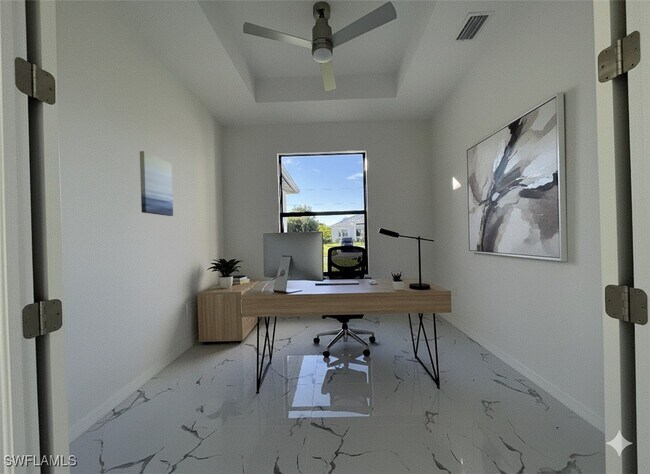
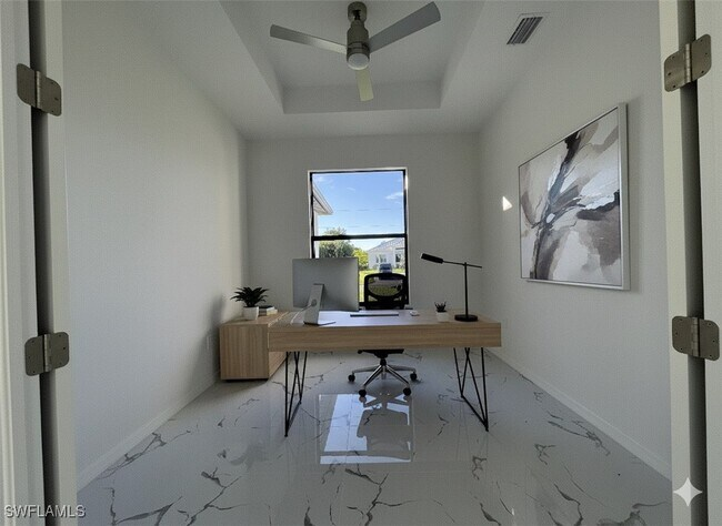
- wall art (157, 186)
